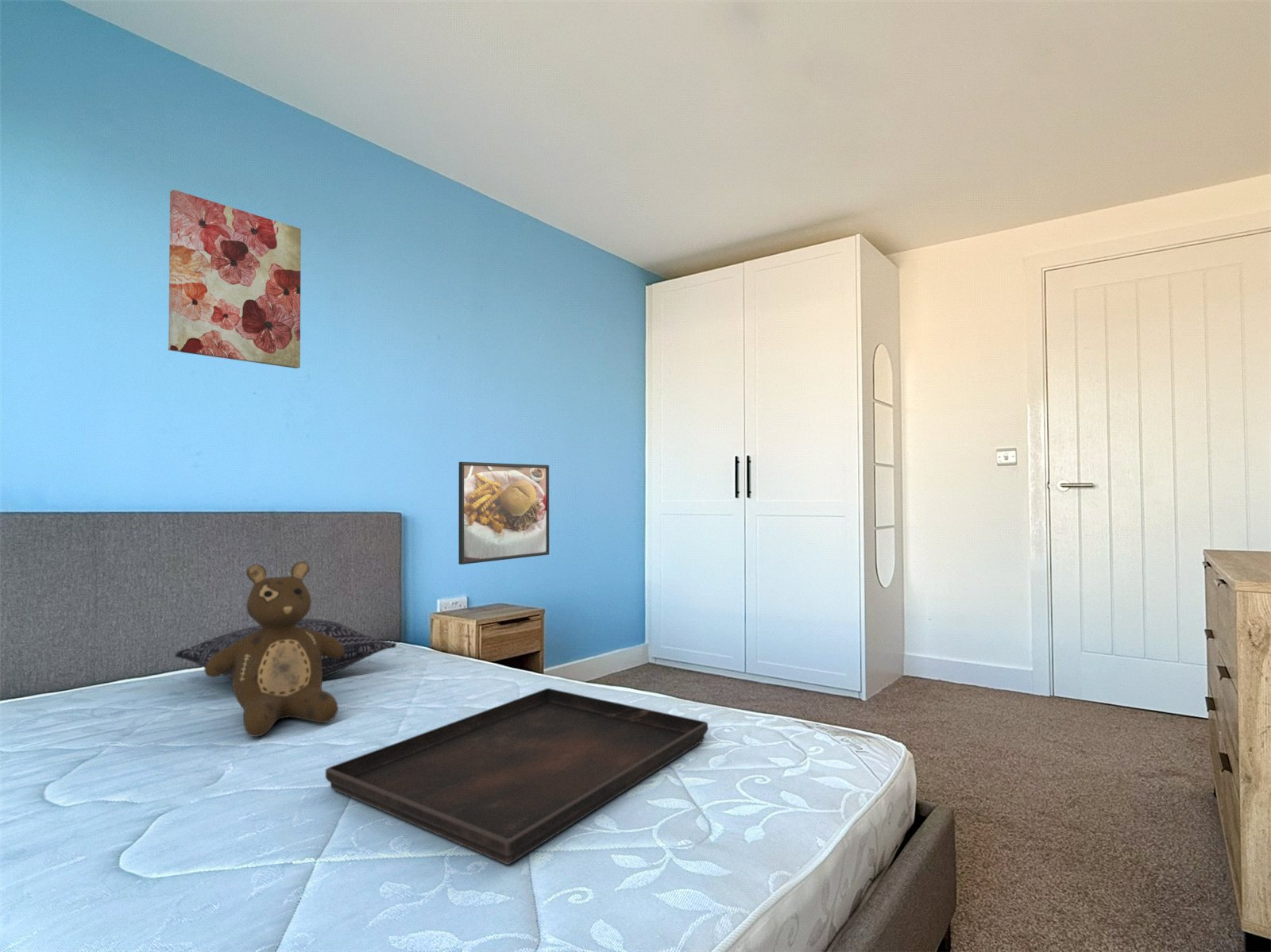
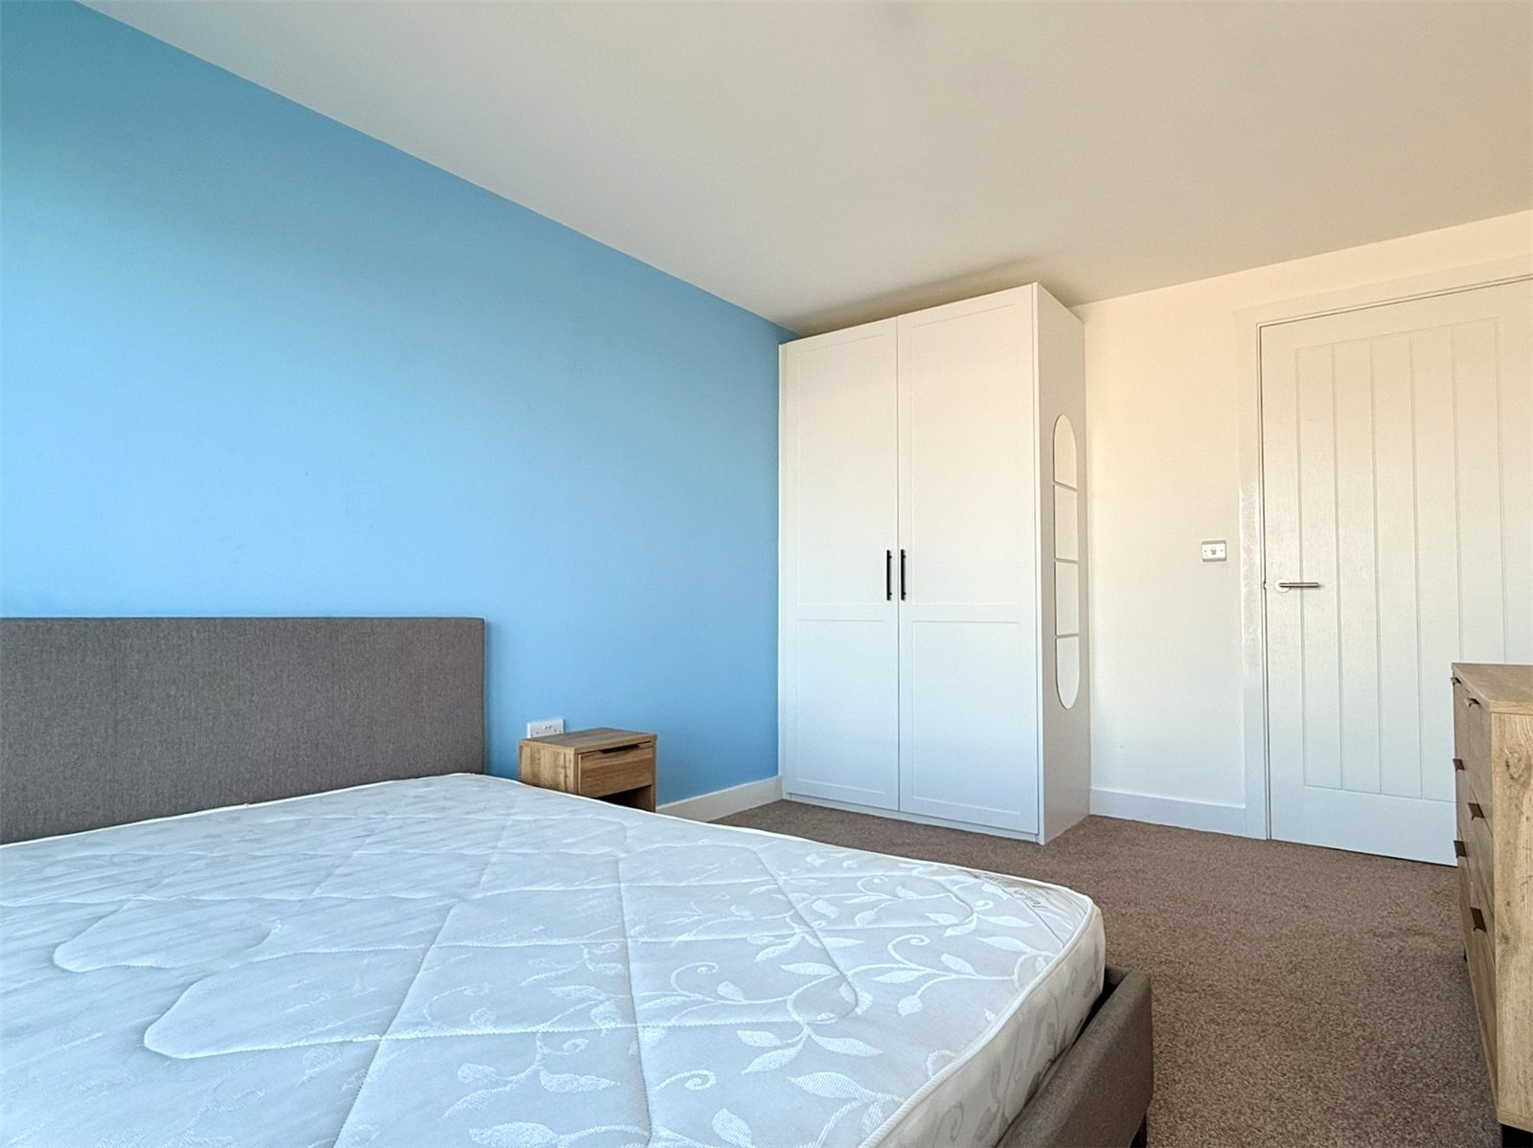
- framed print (507, 511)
- wall art (239, 285)
- pillow (296, 626)
- serving tray (533, 754)
- teddy bear (284, 642)
